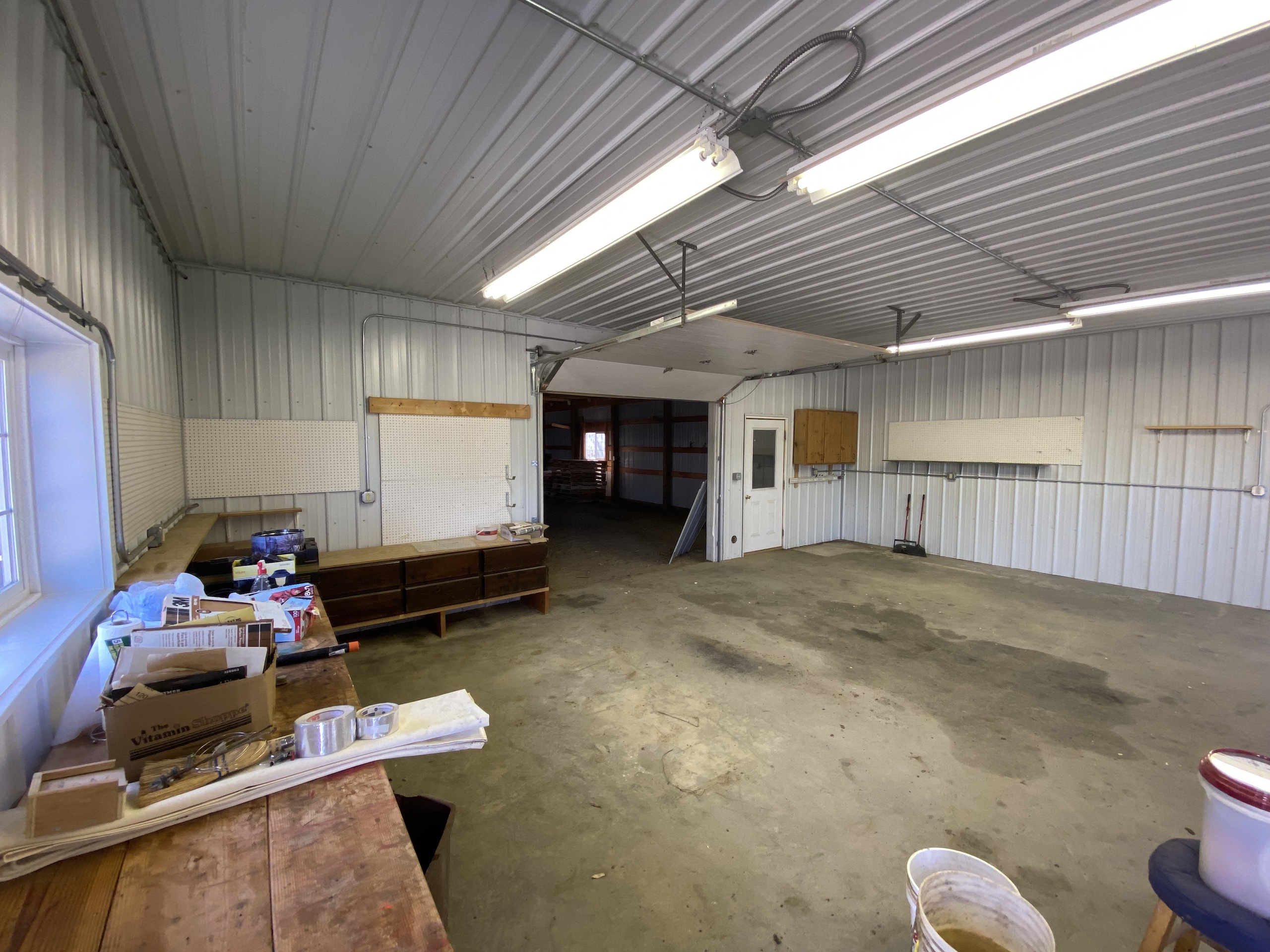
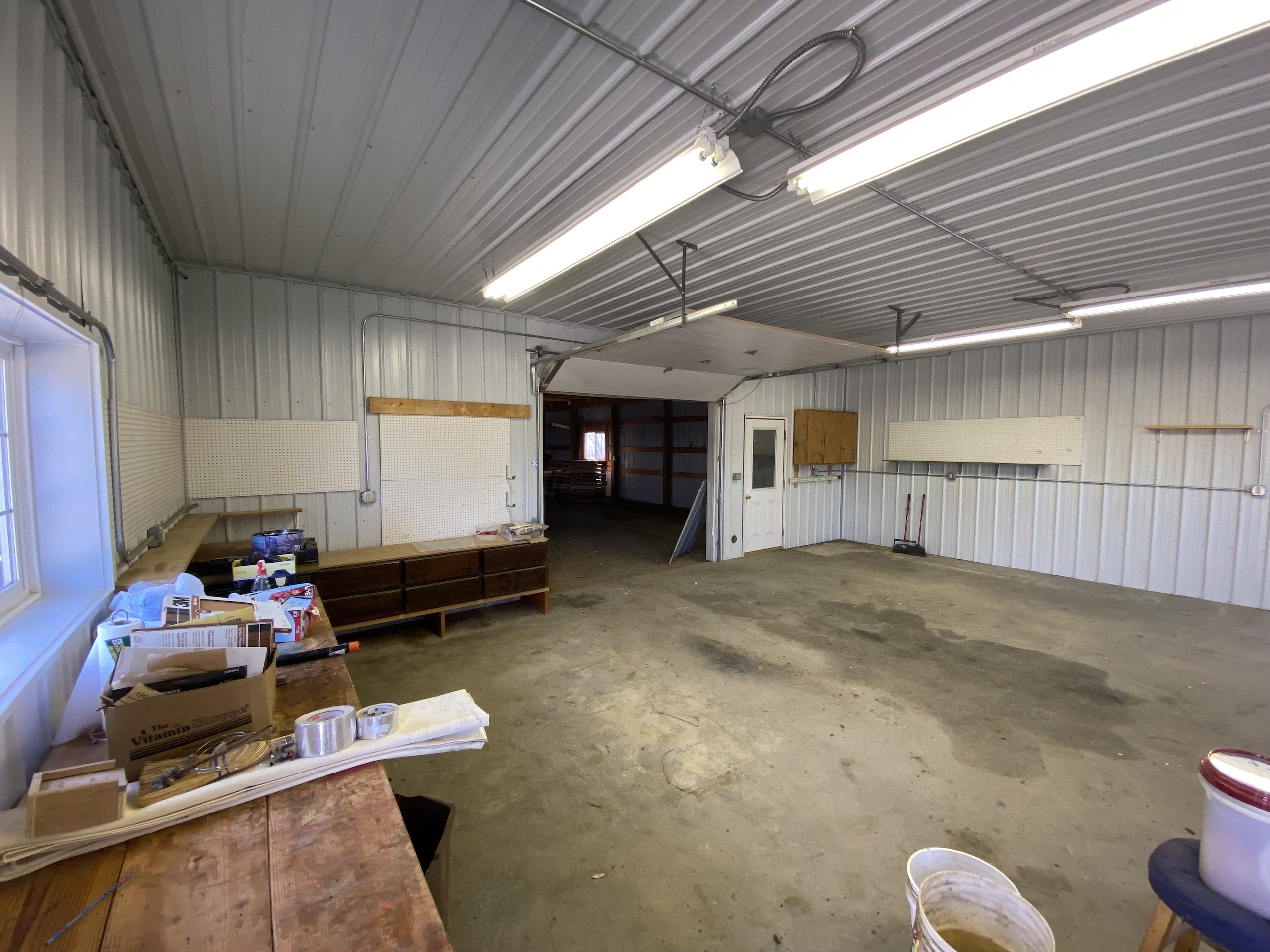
+ pen (94, 904)
